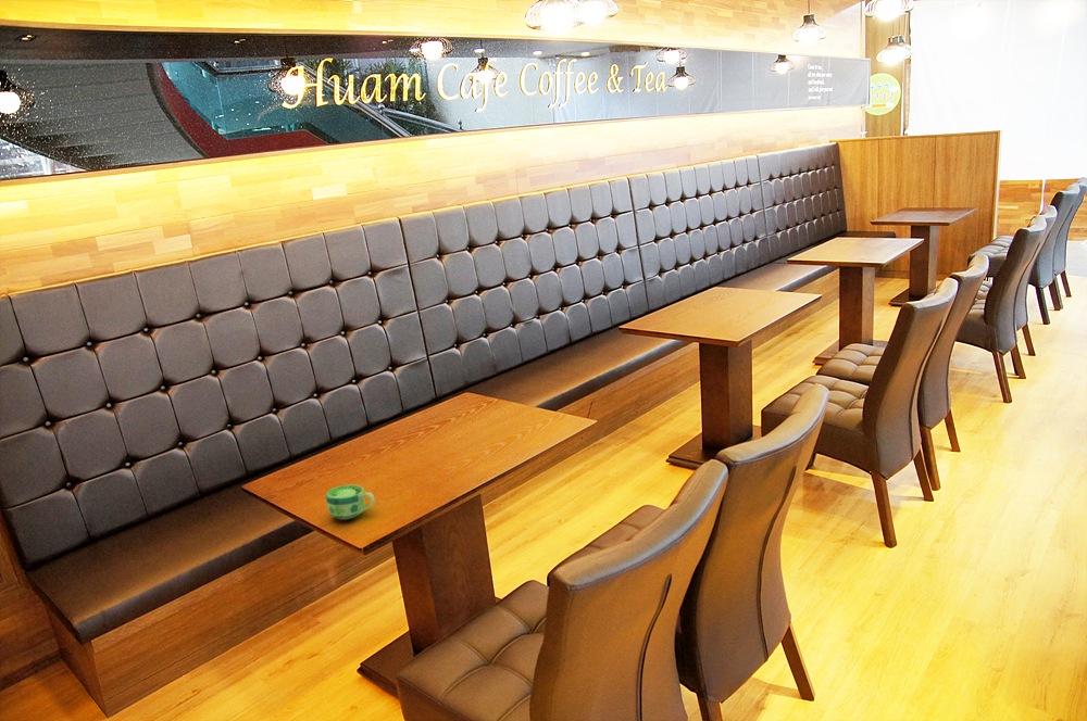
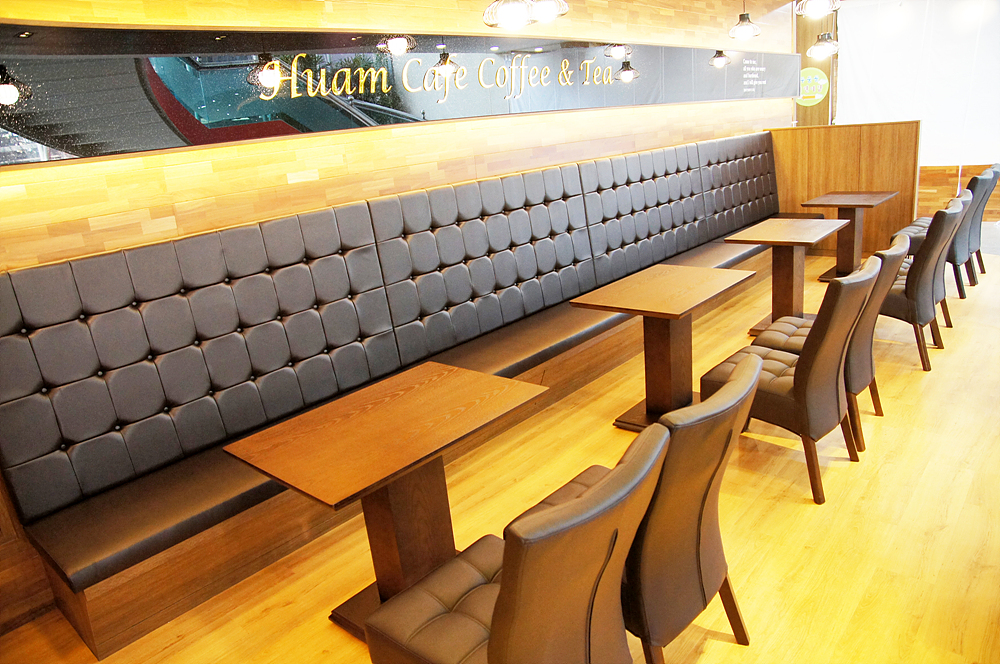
- cup (352, 502)
